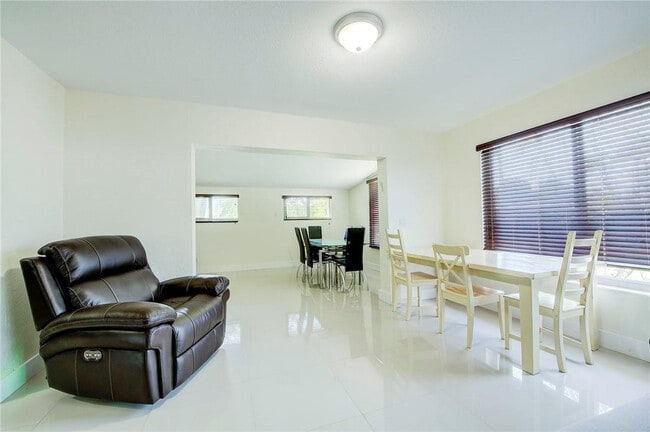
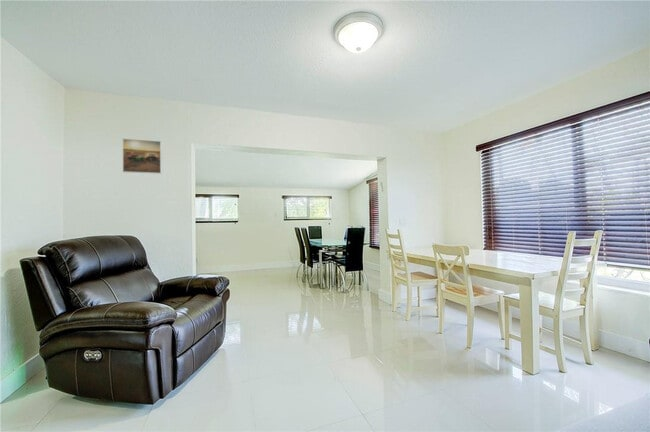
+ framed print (142, 156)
